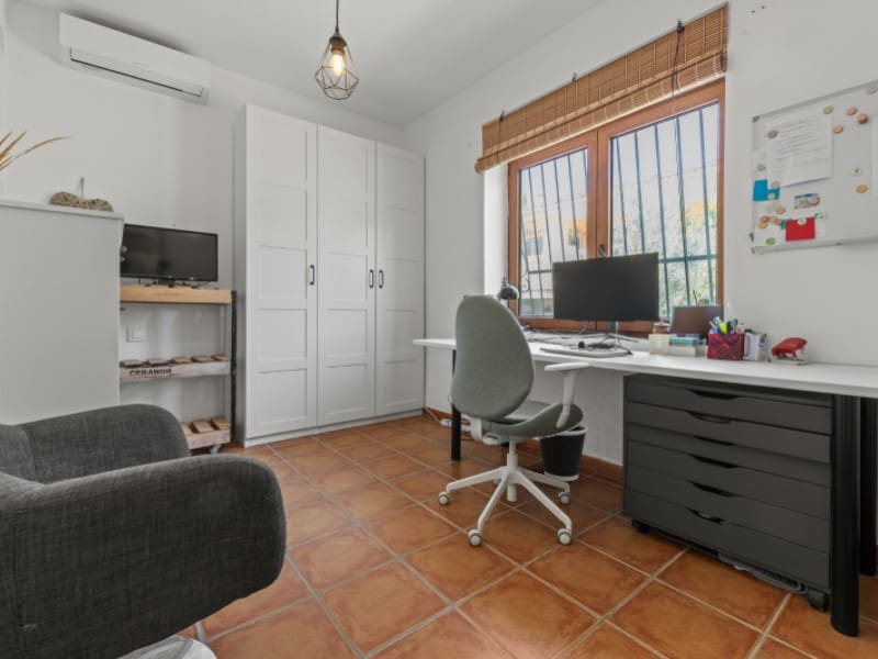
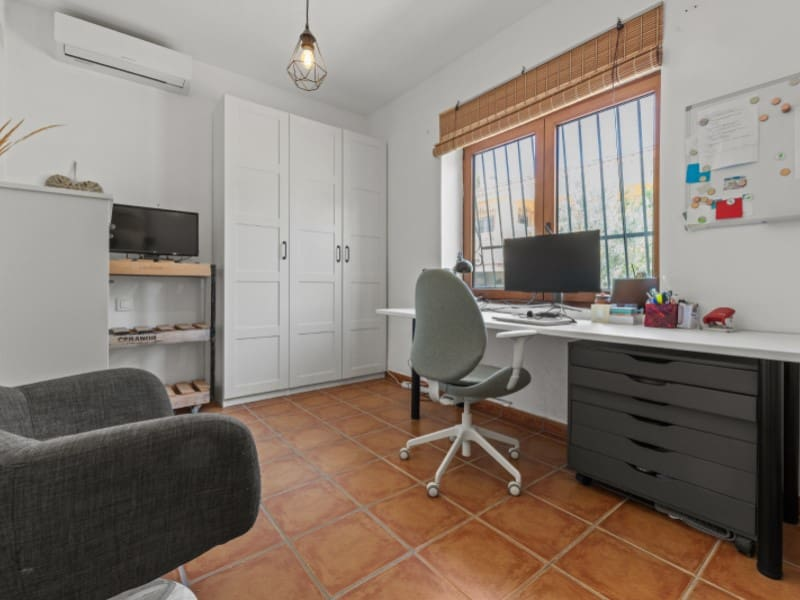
- wastebasket (561, 450)
